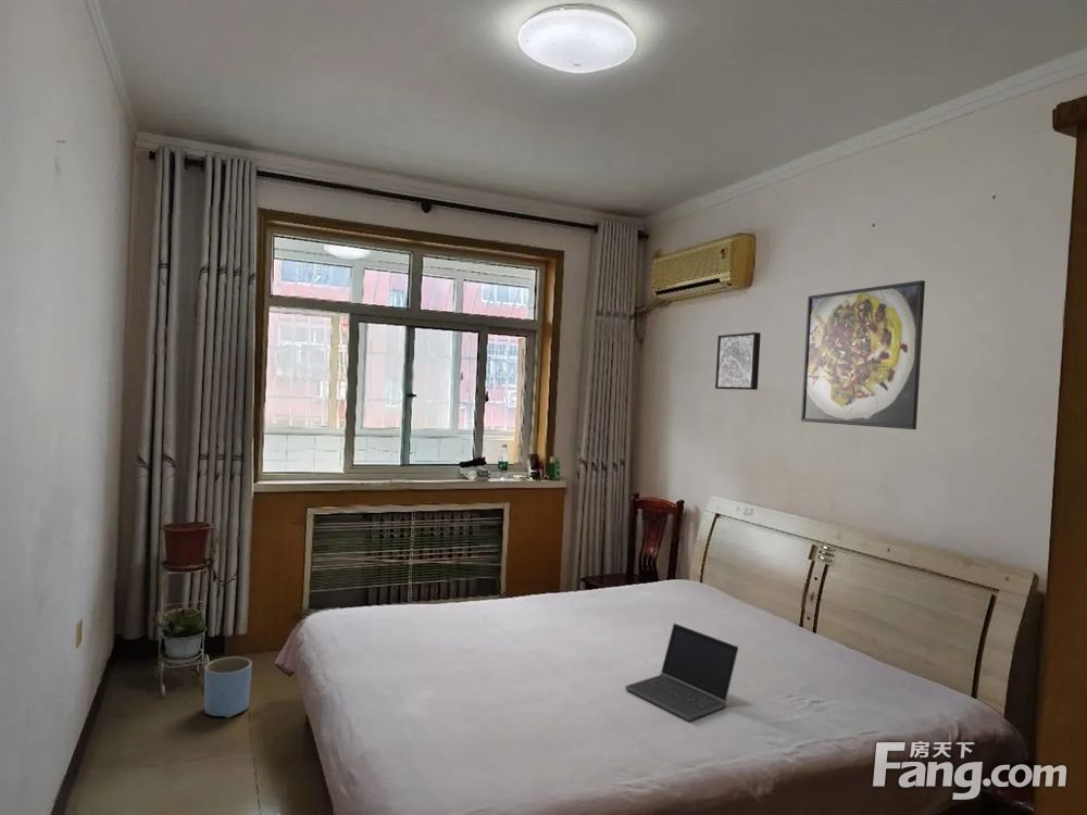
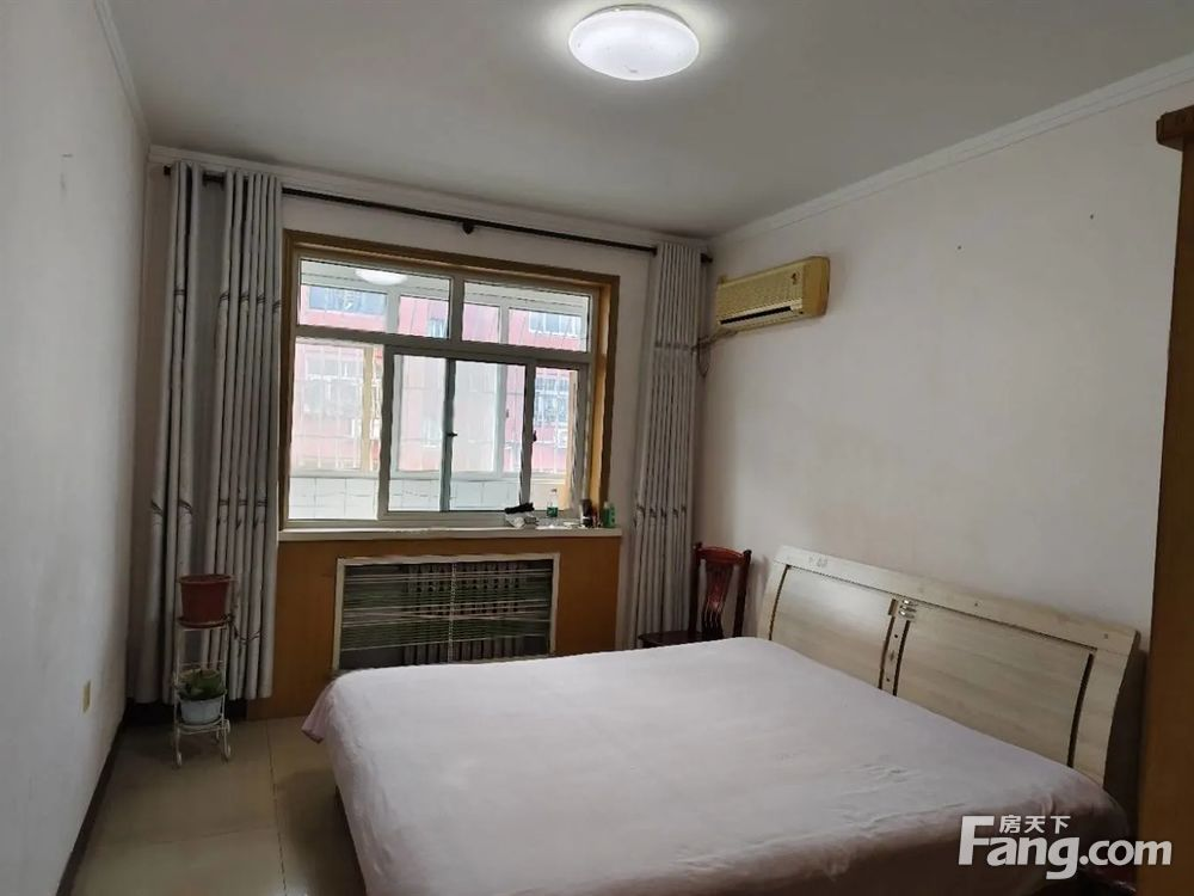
- planter (227, 687)
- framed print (858, 356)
- laptop computer (680, 668)
- wall art (737, 361)
